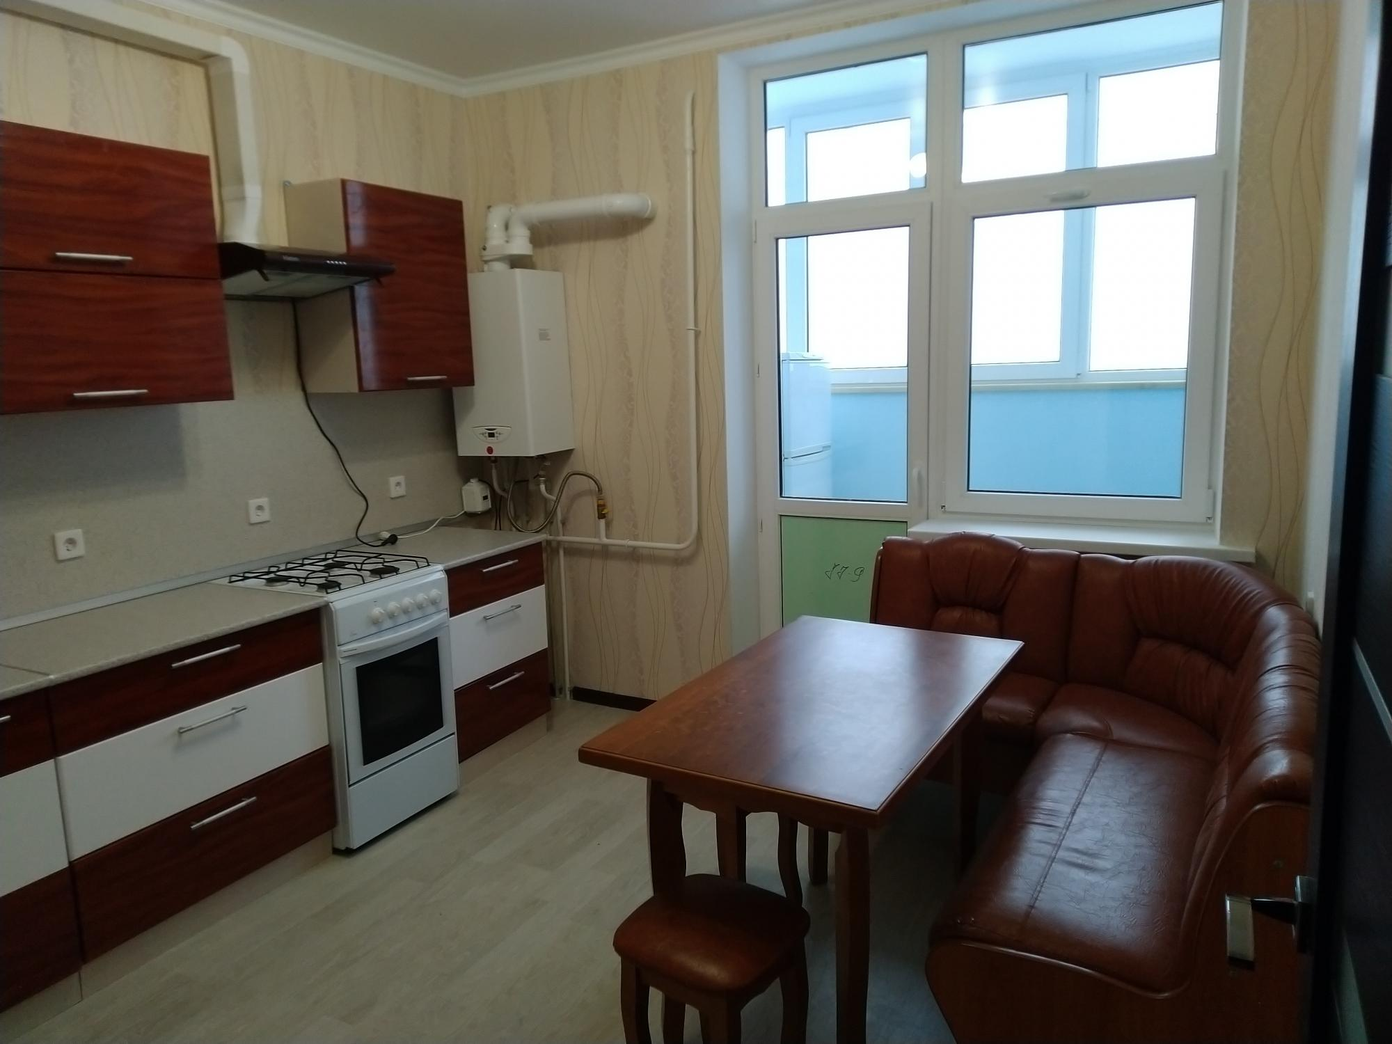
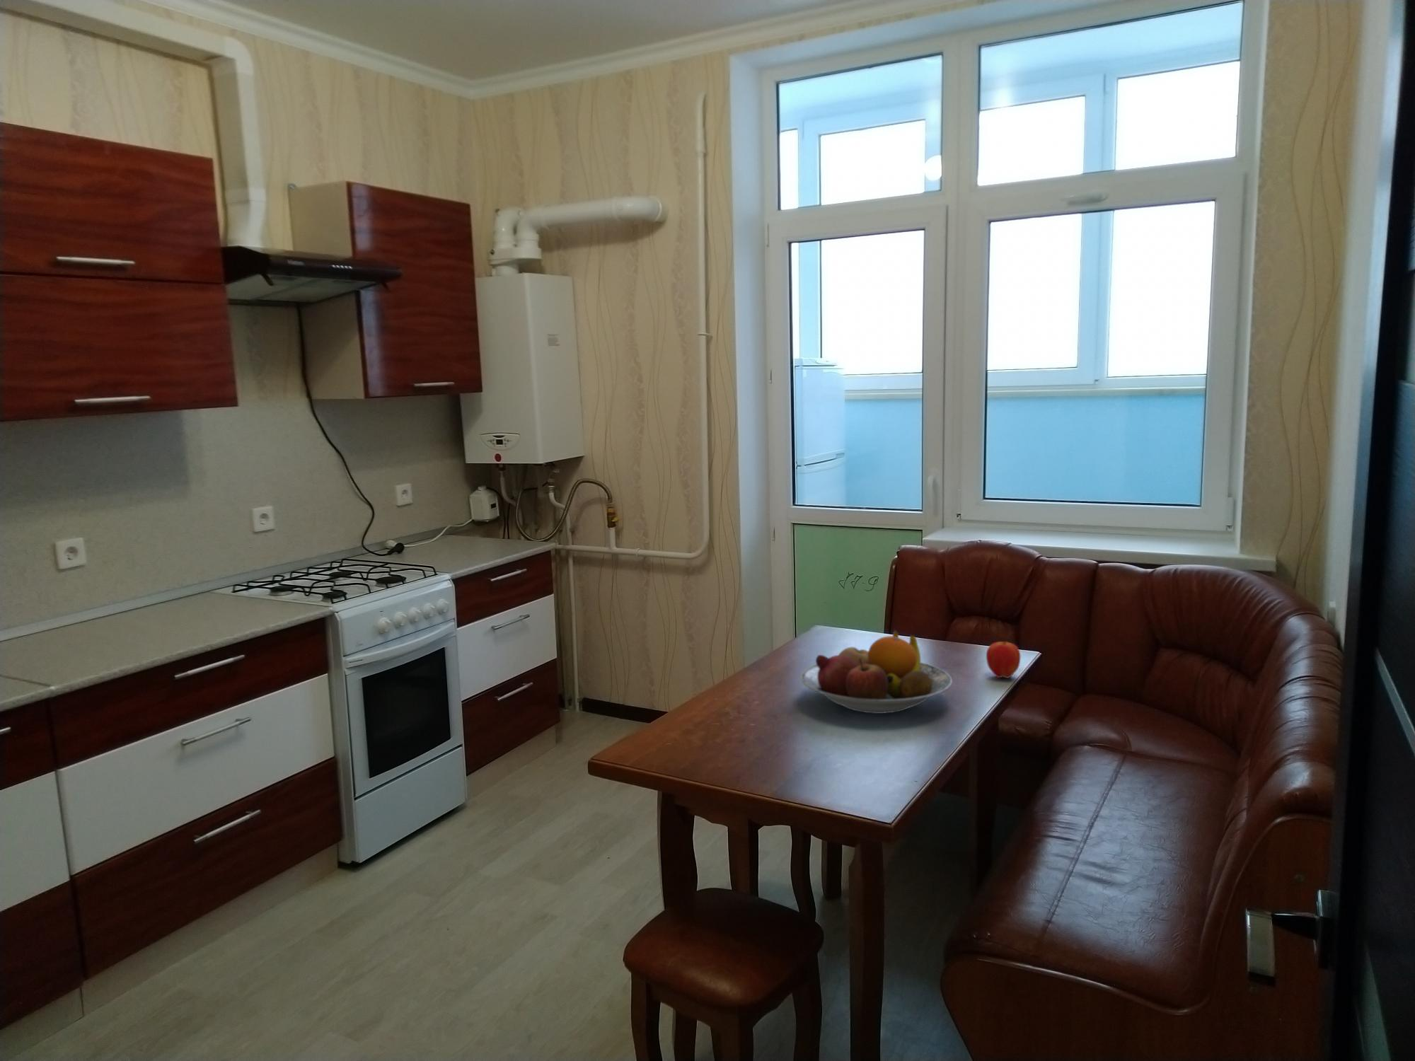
+ fruit bowl (875, 671)
+ apple (1003, 658)
